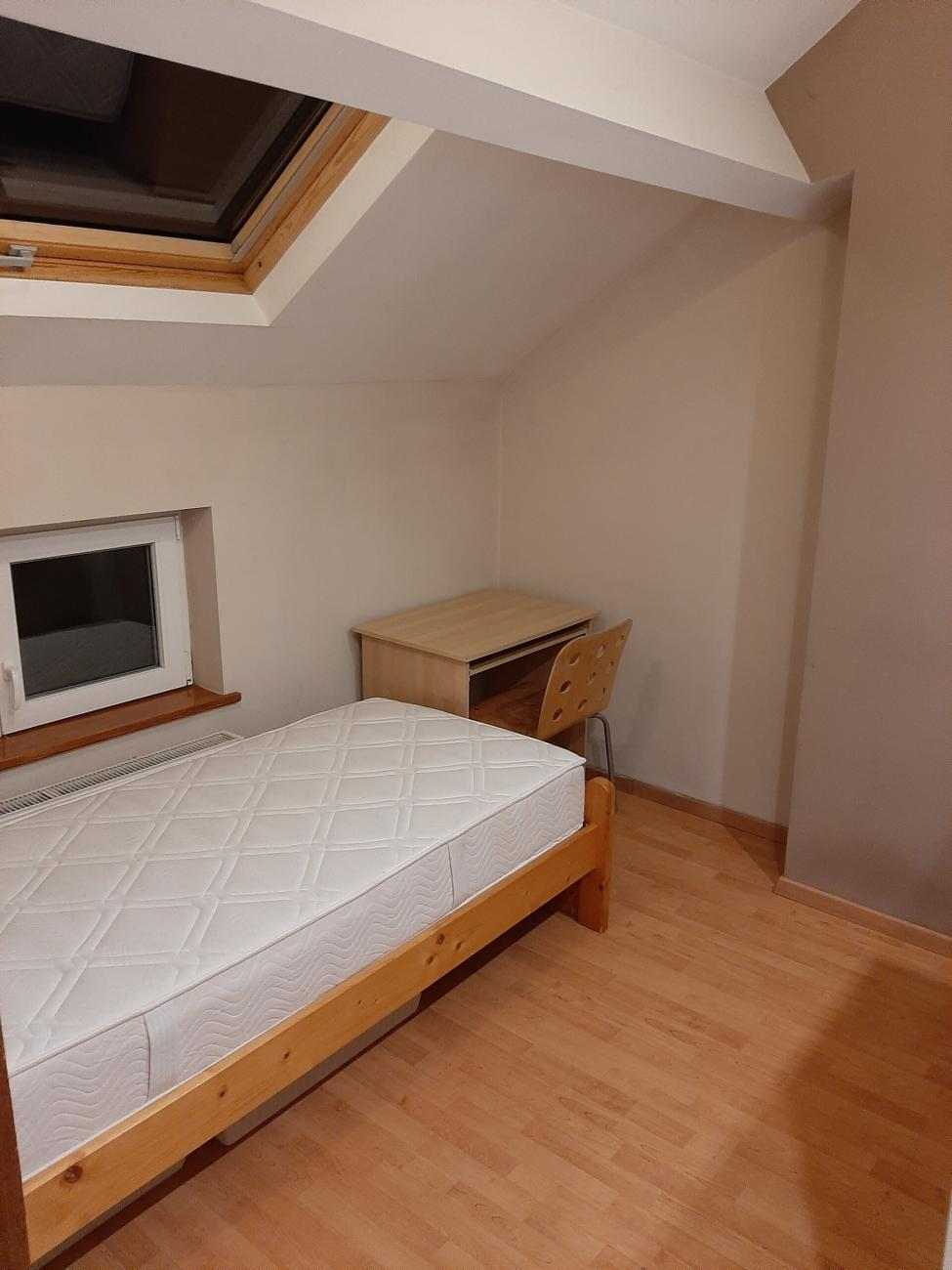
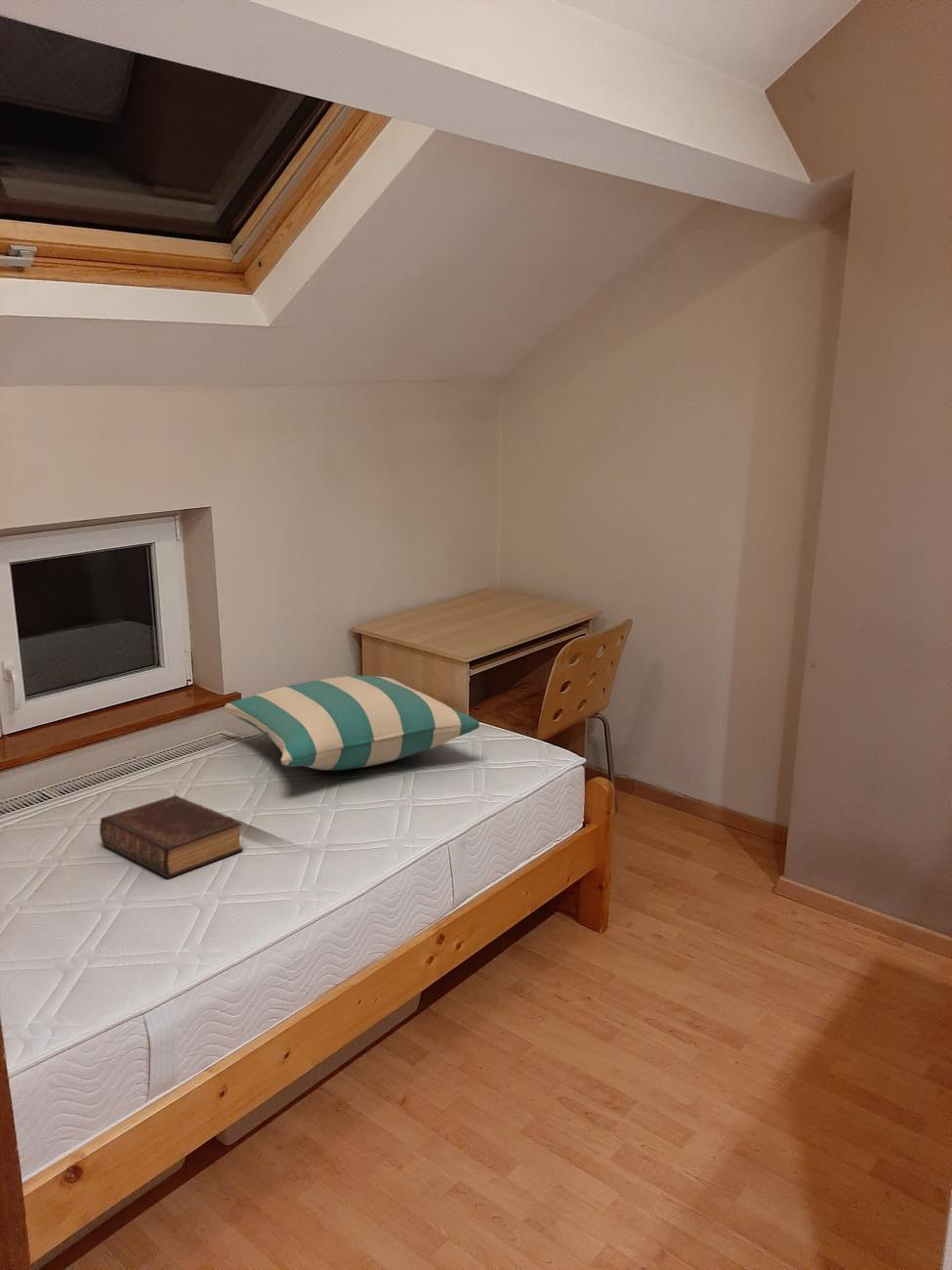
+ pillow (347, 719)
+ book (170, 834)
